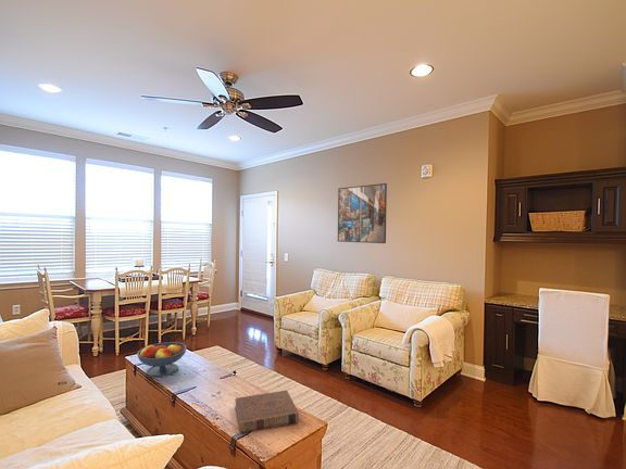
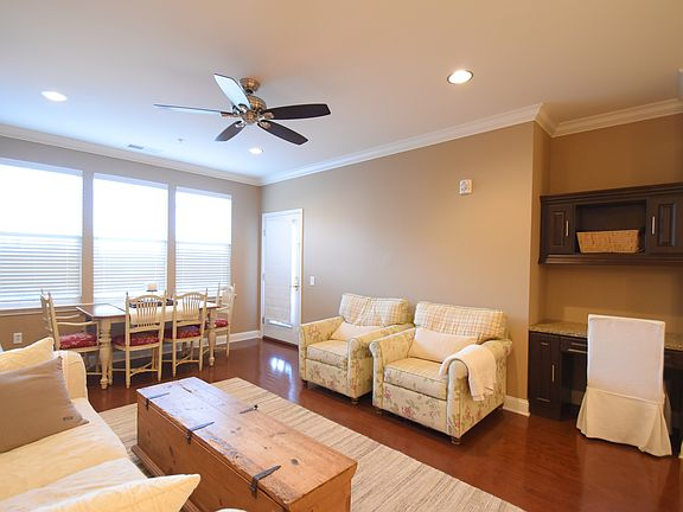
- fruit bowl (162, 356)
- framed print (360, 214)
- book (265, 409)
